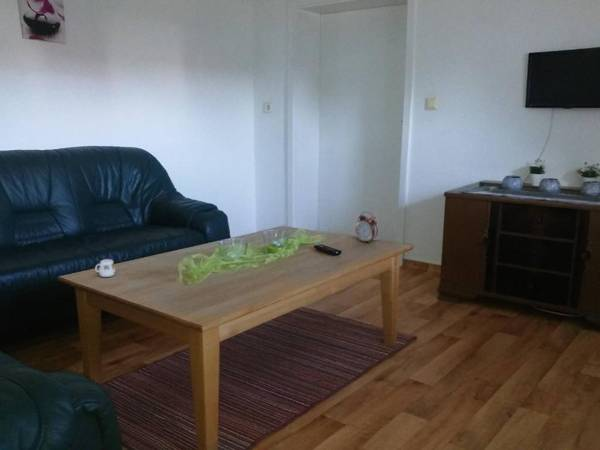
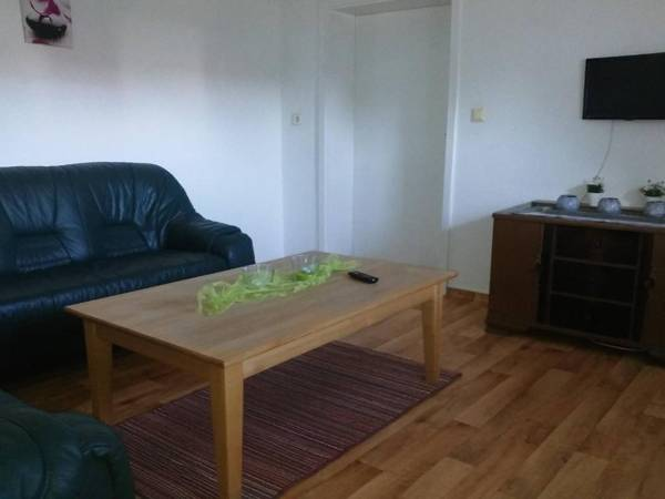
- mug (101, 266)
- alarm clock (366, 227)
